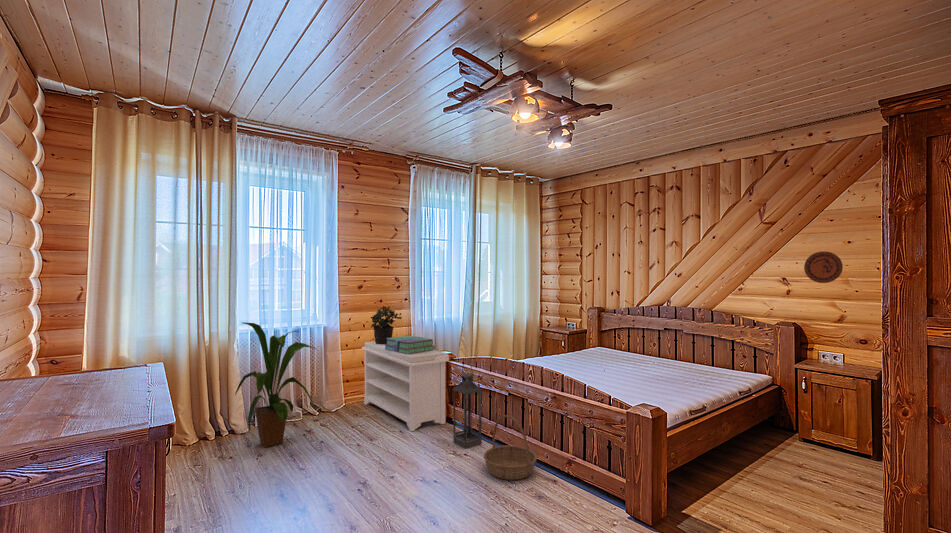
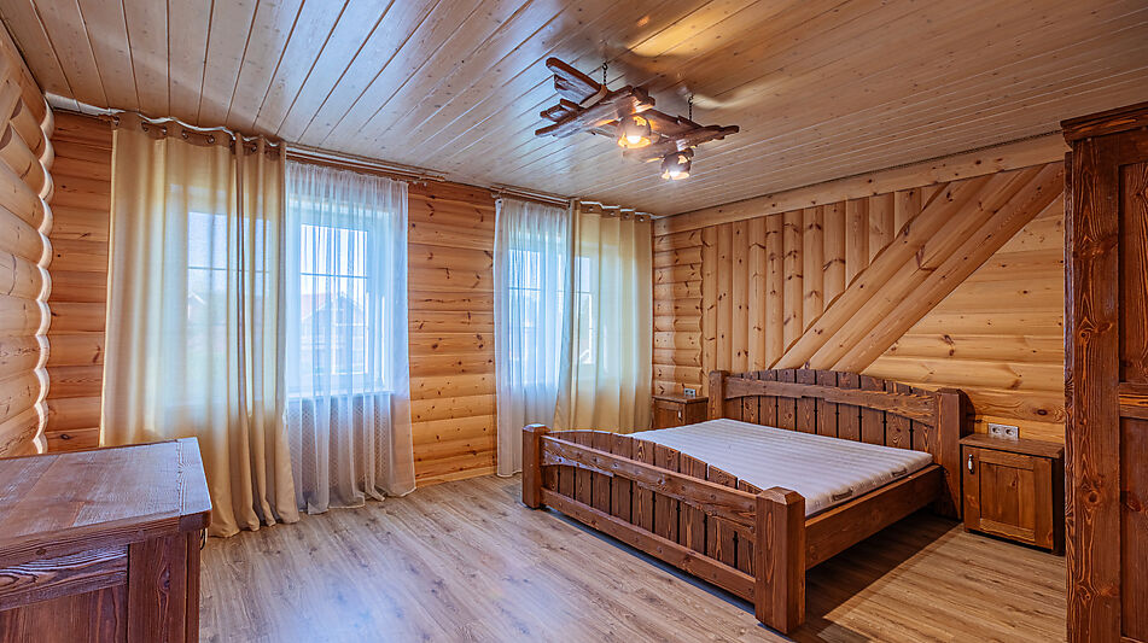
- decorative plate (823, 267)
- lantern (468, 402)
- basket (510, 445)
- bench (402, 380)
- potted plant (385, 324)
- stack of books (409, 343)
- house plant (281, 378)
